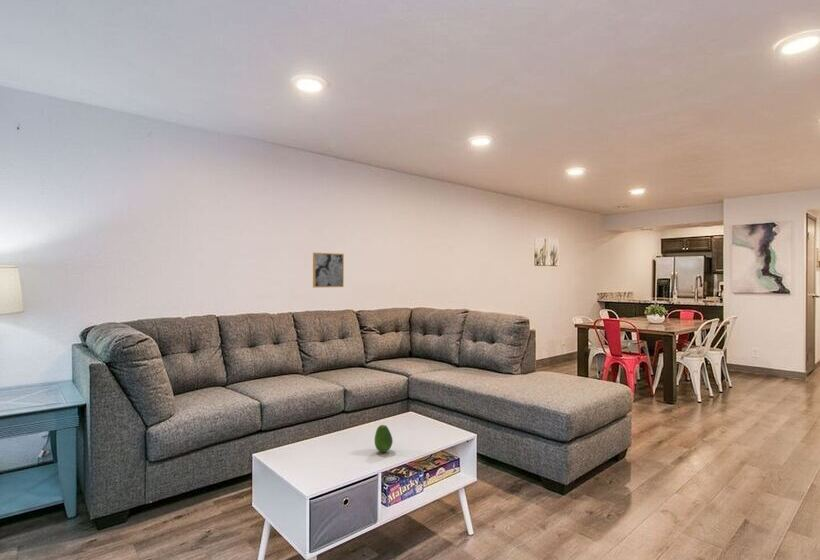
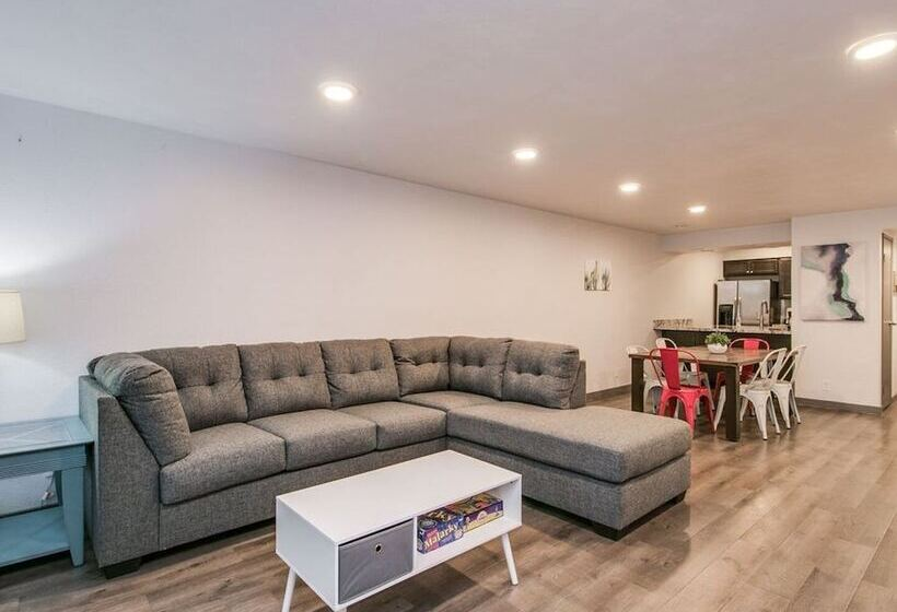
- fruit (383, 438)
- wall art (328, 270)
